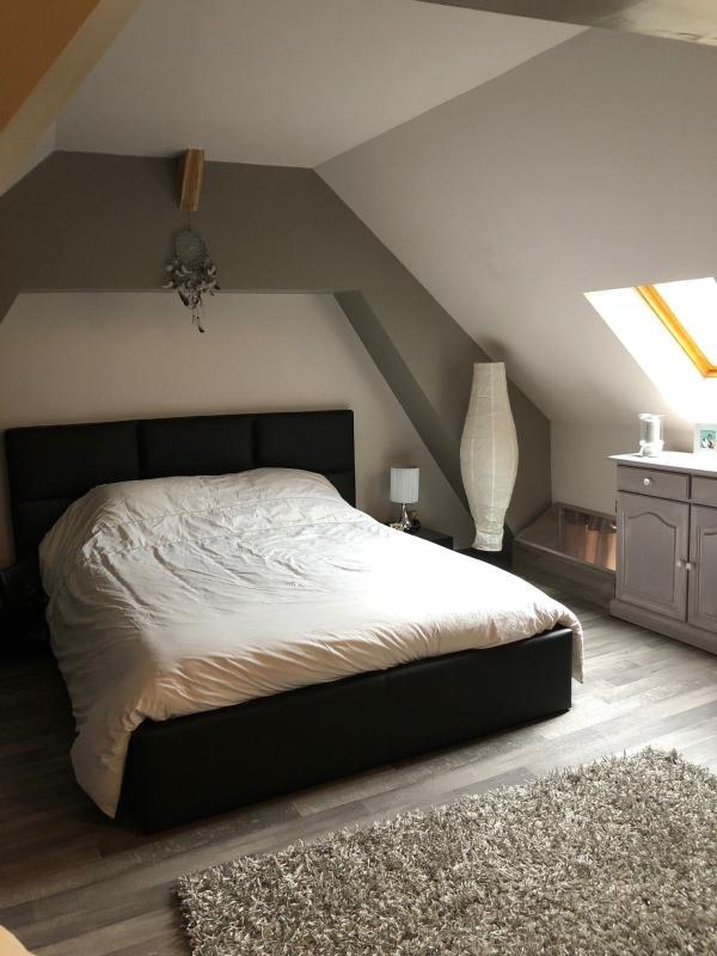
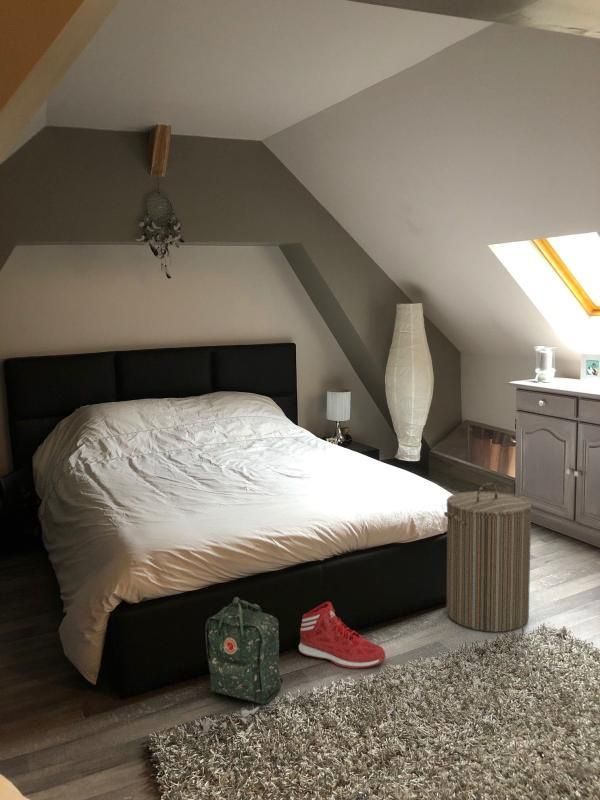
+ laundry hamper (488, 549)
+ sneaker (340, 632)
+ backpack (247, 654)
